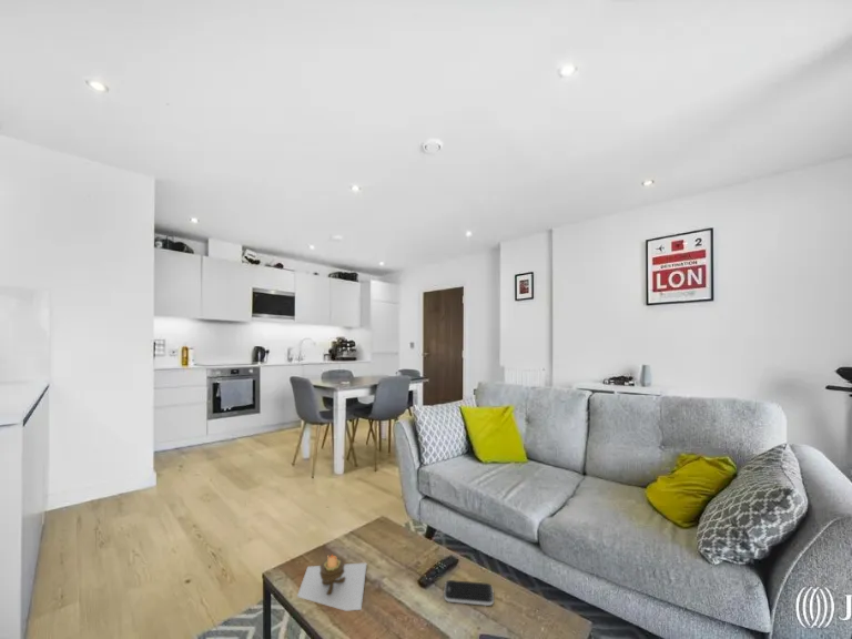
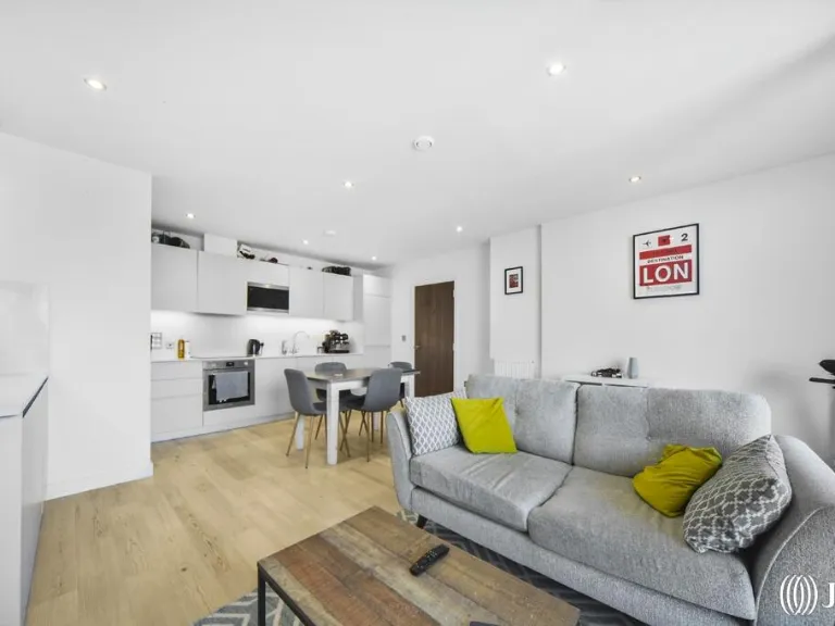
- smartphone (468, 592)
- candle (332, 569)
